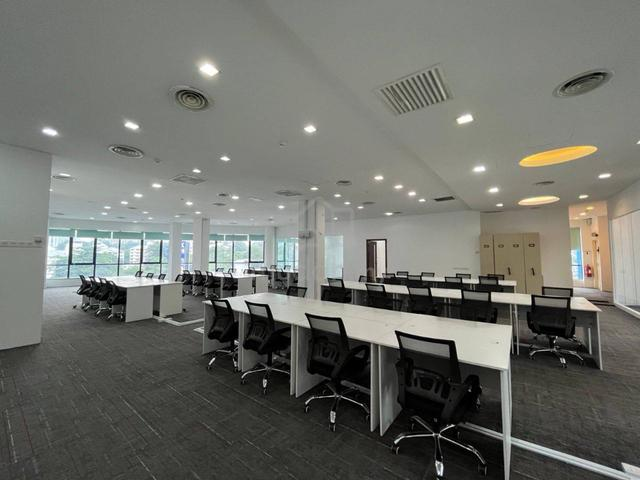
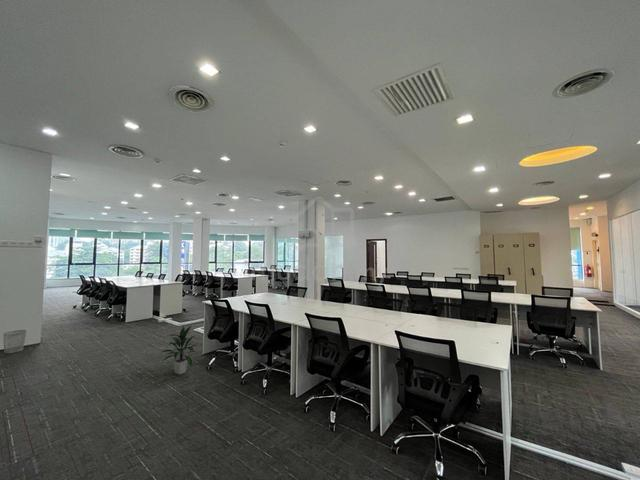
+ wastebasket (14, 341)
+ indoor plant (181, 350)
